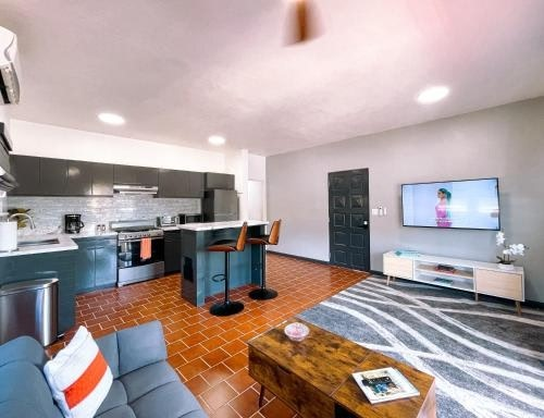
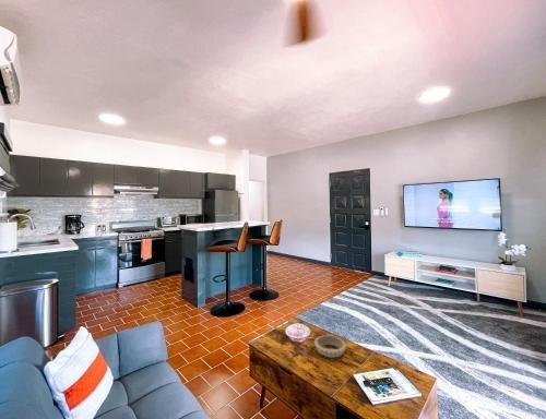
+ decorative bowl (330, 344)
